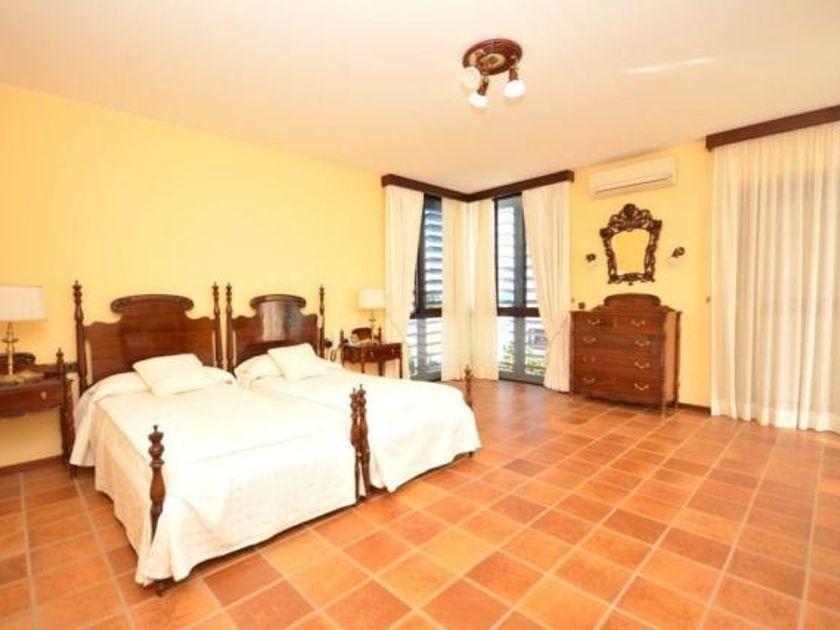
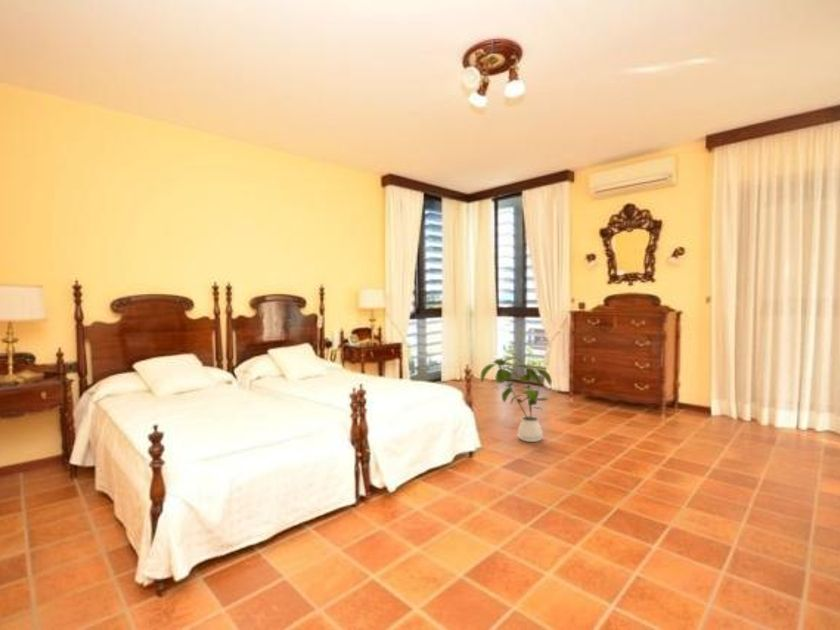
+ house plant (516, 397)
